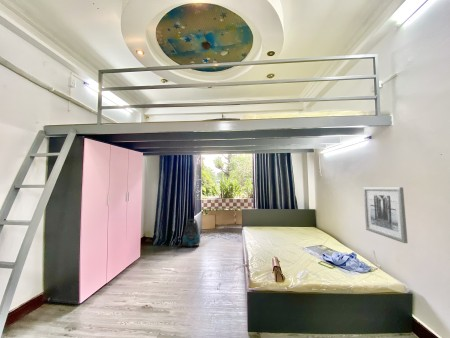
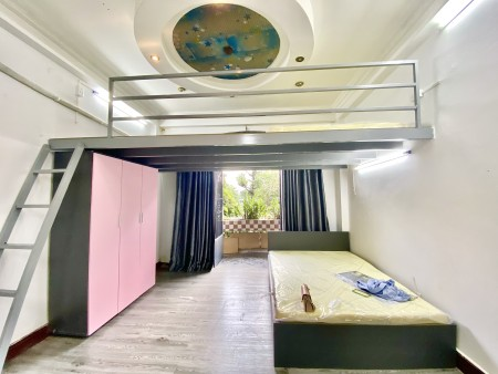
- vacuum cleaner (191, 232)
- wall art (382, 211)
